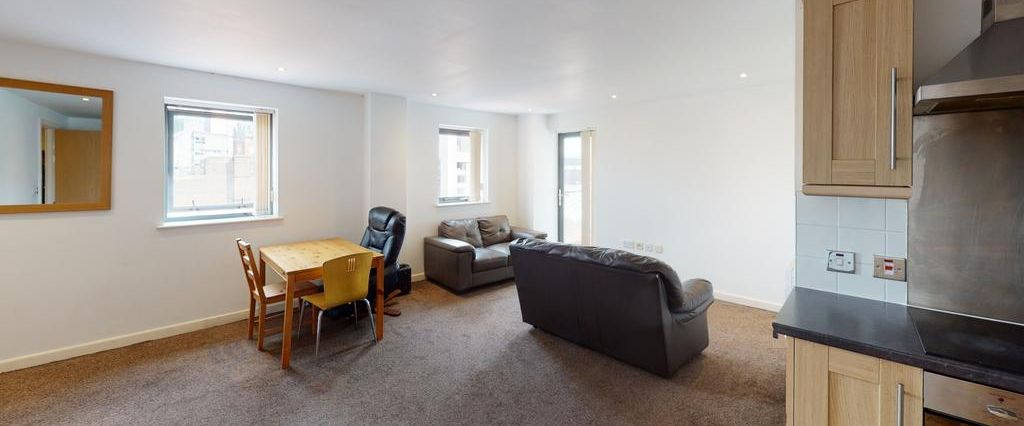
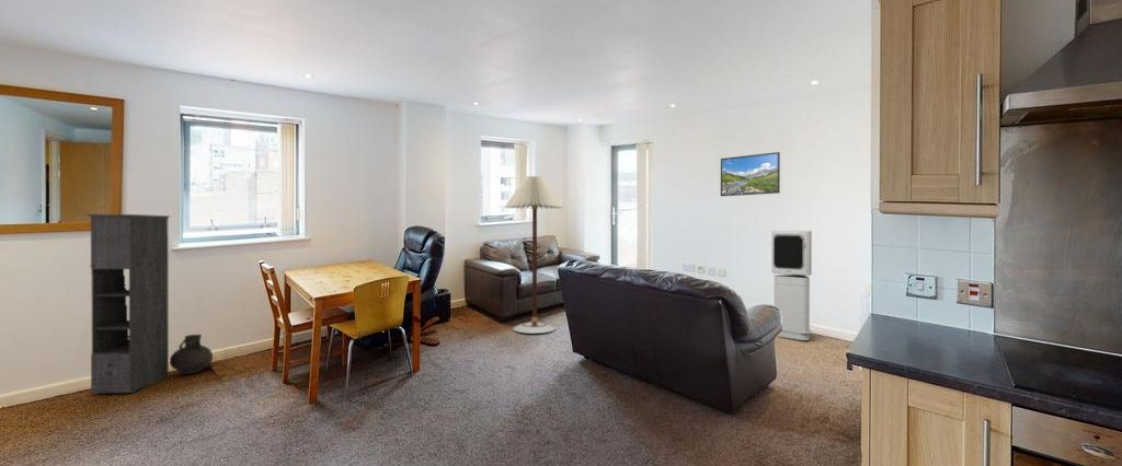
+ vase (191, 353)
+ floor lamp (534, 253)
+ air purifier (795, 282)
+ storage cabinet (130, 300)
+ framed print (748, 175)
